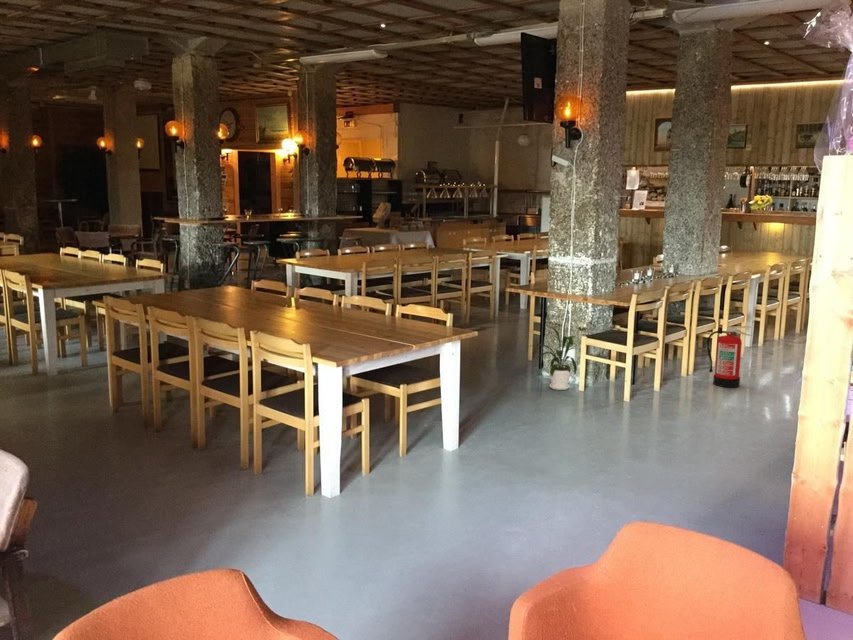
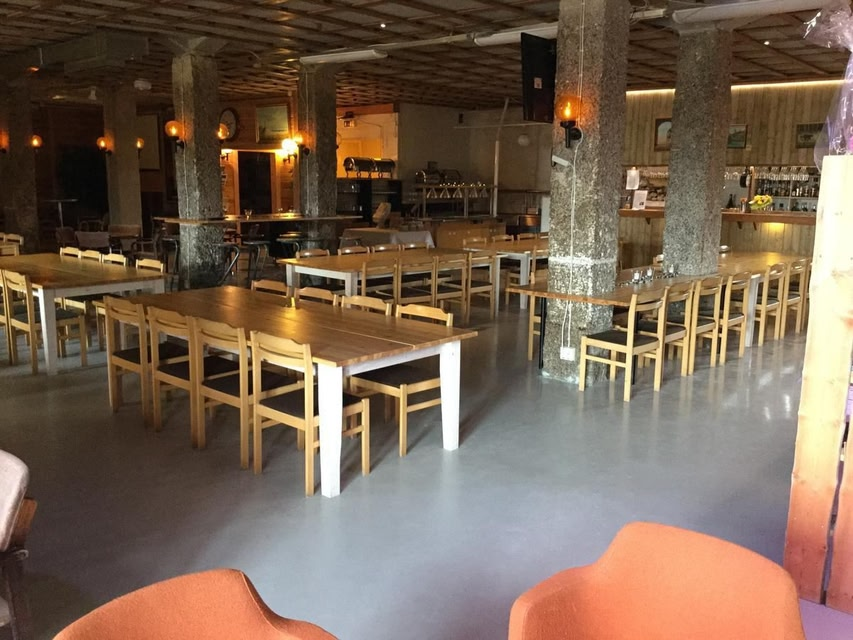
- house plant (558, 358)
- fire extinguisher (728, 354)
